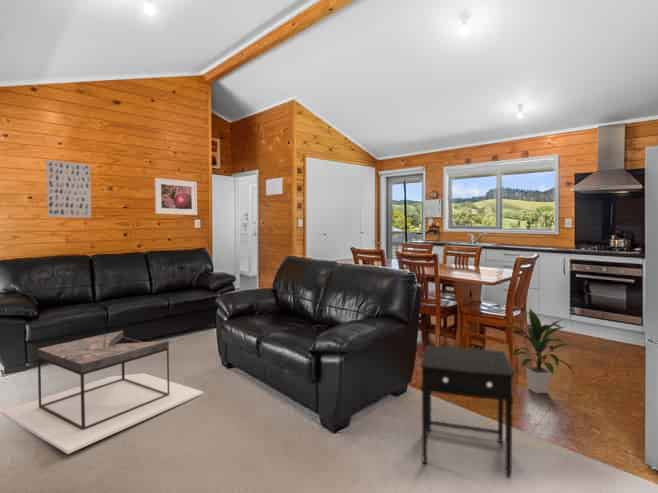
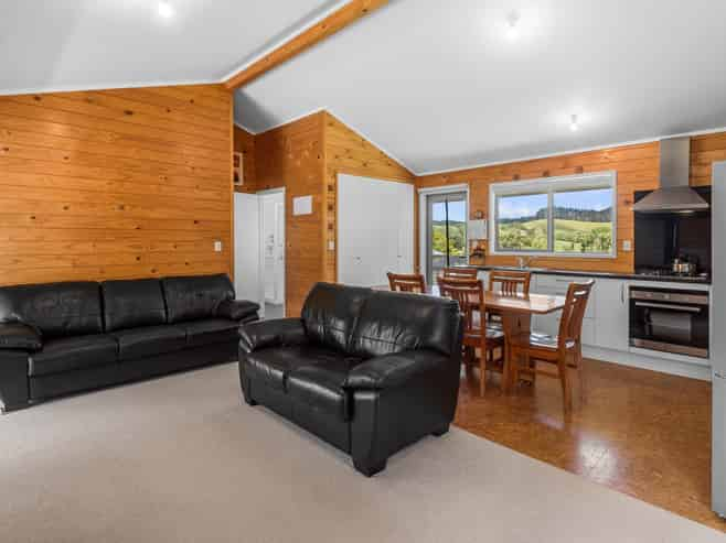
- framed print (176, 197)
- coffee table (106, 366)
- side table (464, 396)
- indoor plant (541, 351)
- wall art (69, 190)
